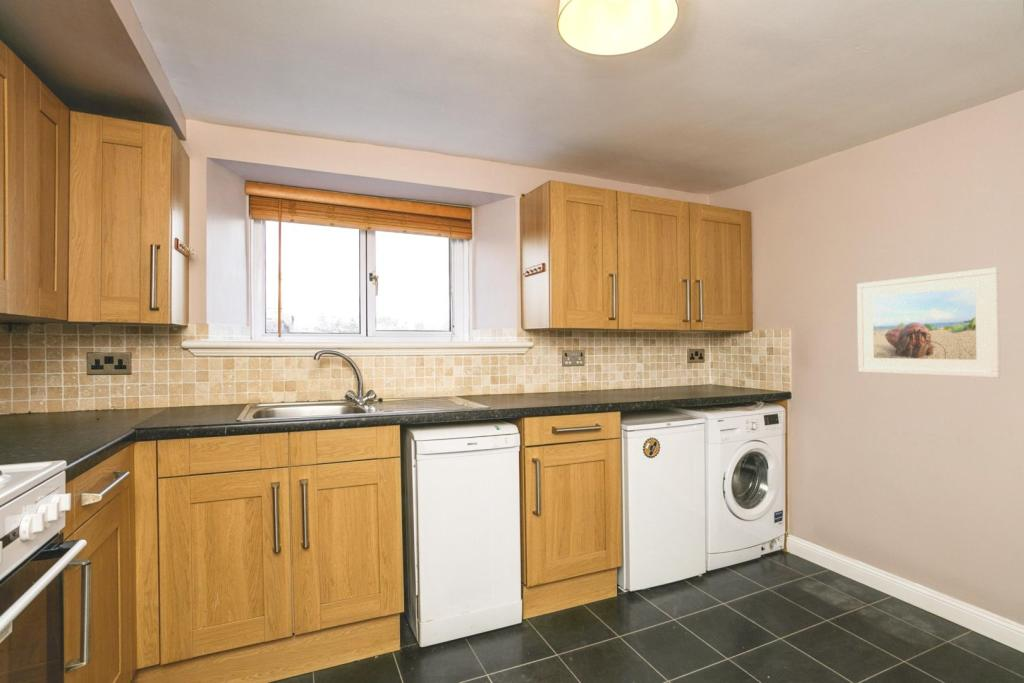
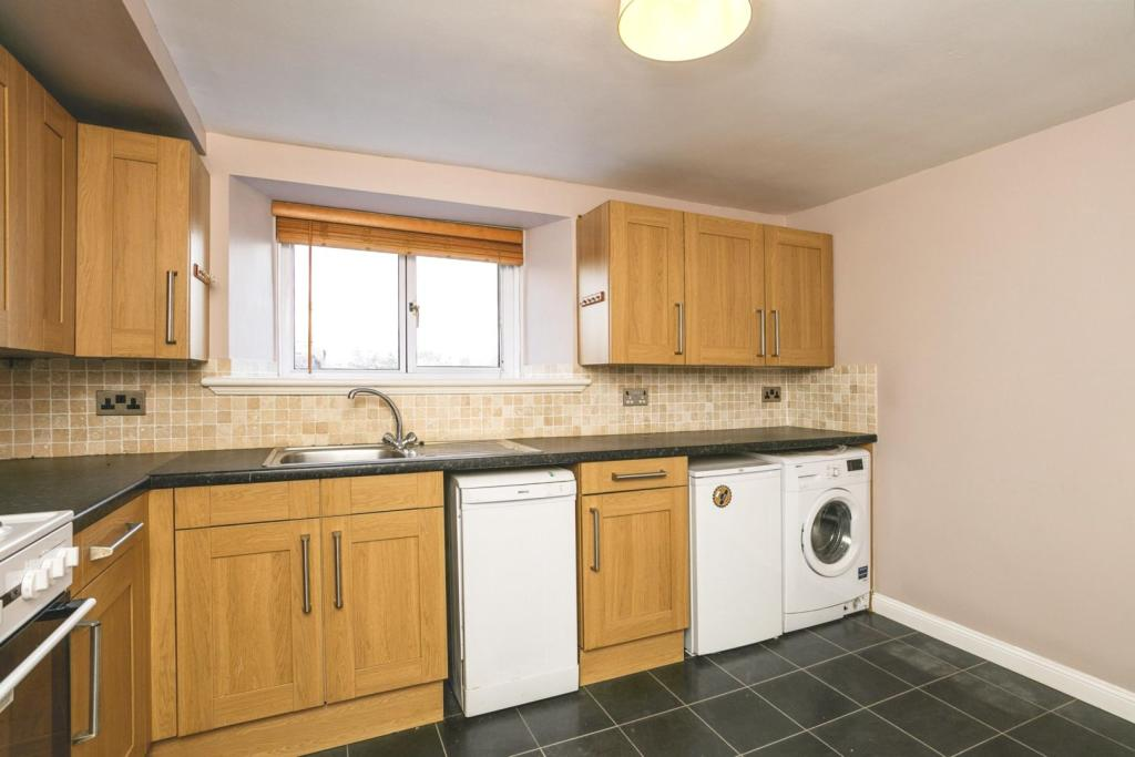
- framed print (921, 325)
